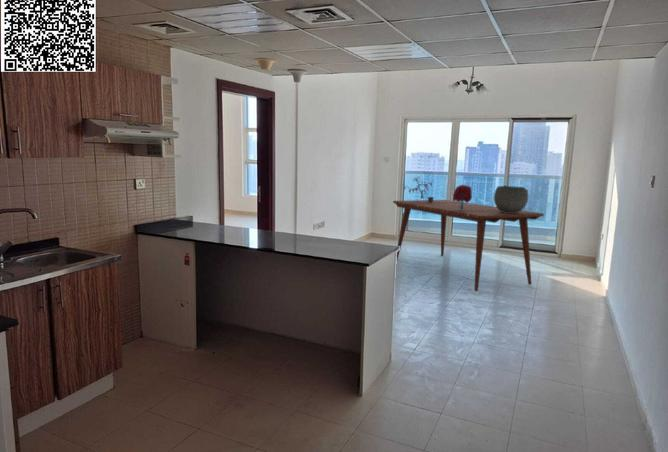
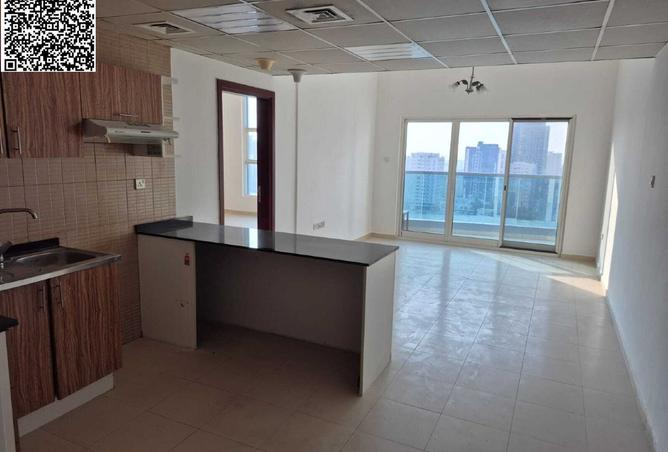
- potted plant (424, 189)
- ceramic pot (510, 199)
- dining table (444, 239)
- bouquet (462, 197)
